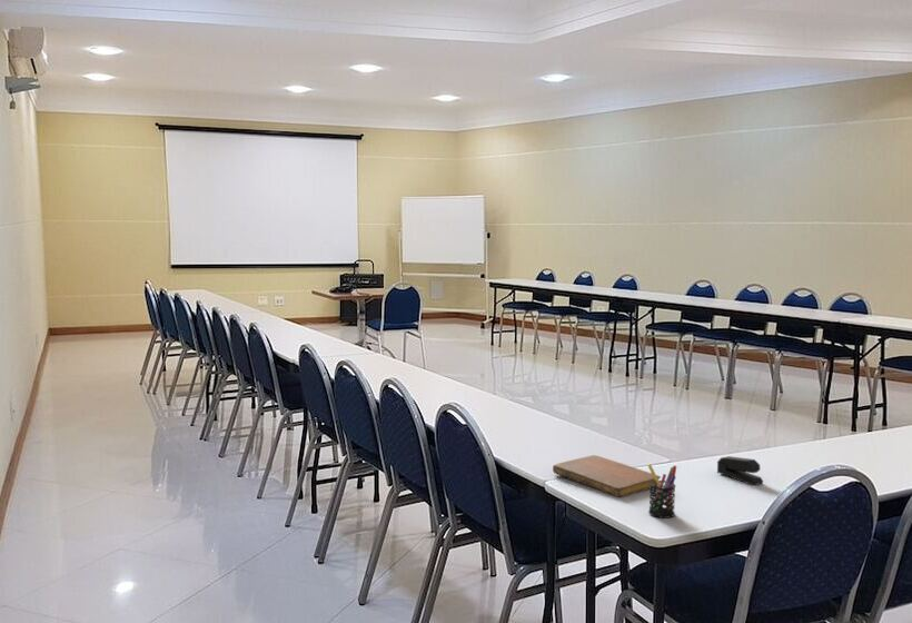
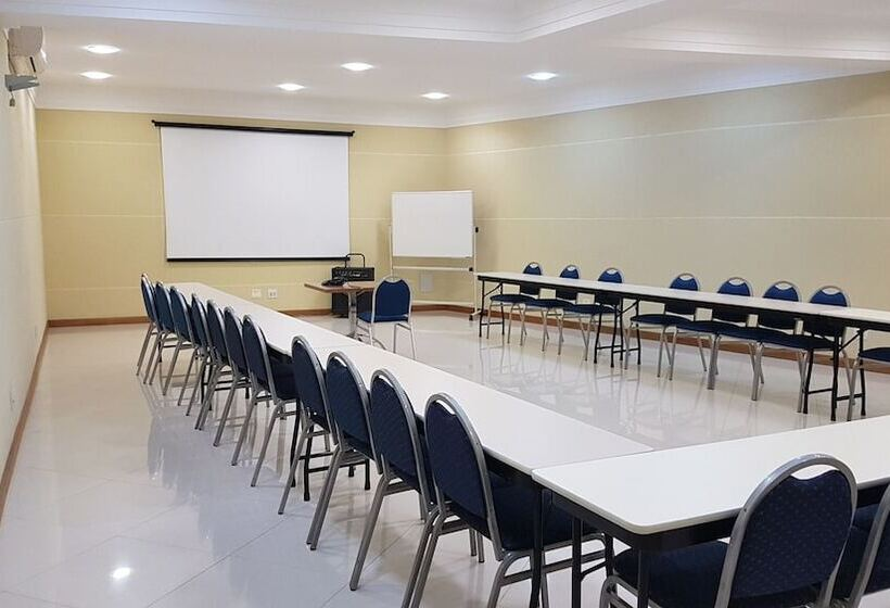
- pen holder (665, 487)
- notebook (605, 474)
- stapler (738, 466)
